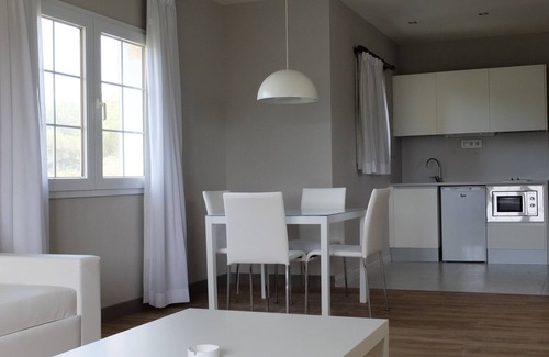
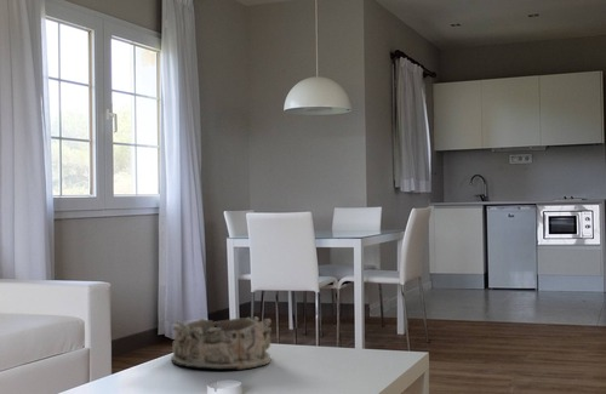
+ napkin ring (221, 338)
